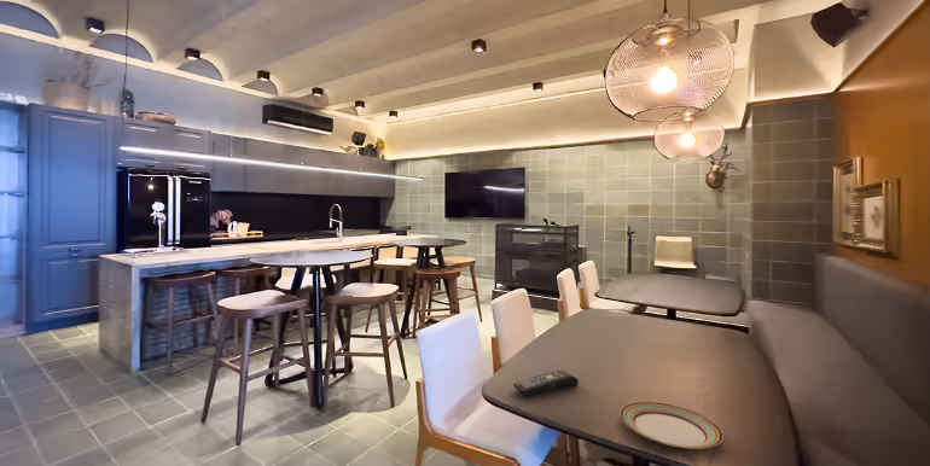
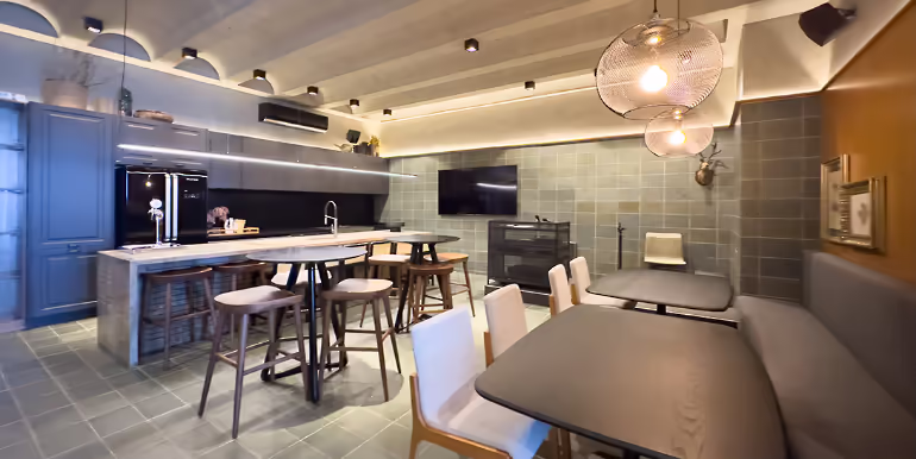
- remote control (546, 381)
- plate (668, 426)
